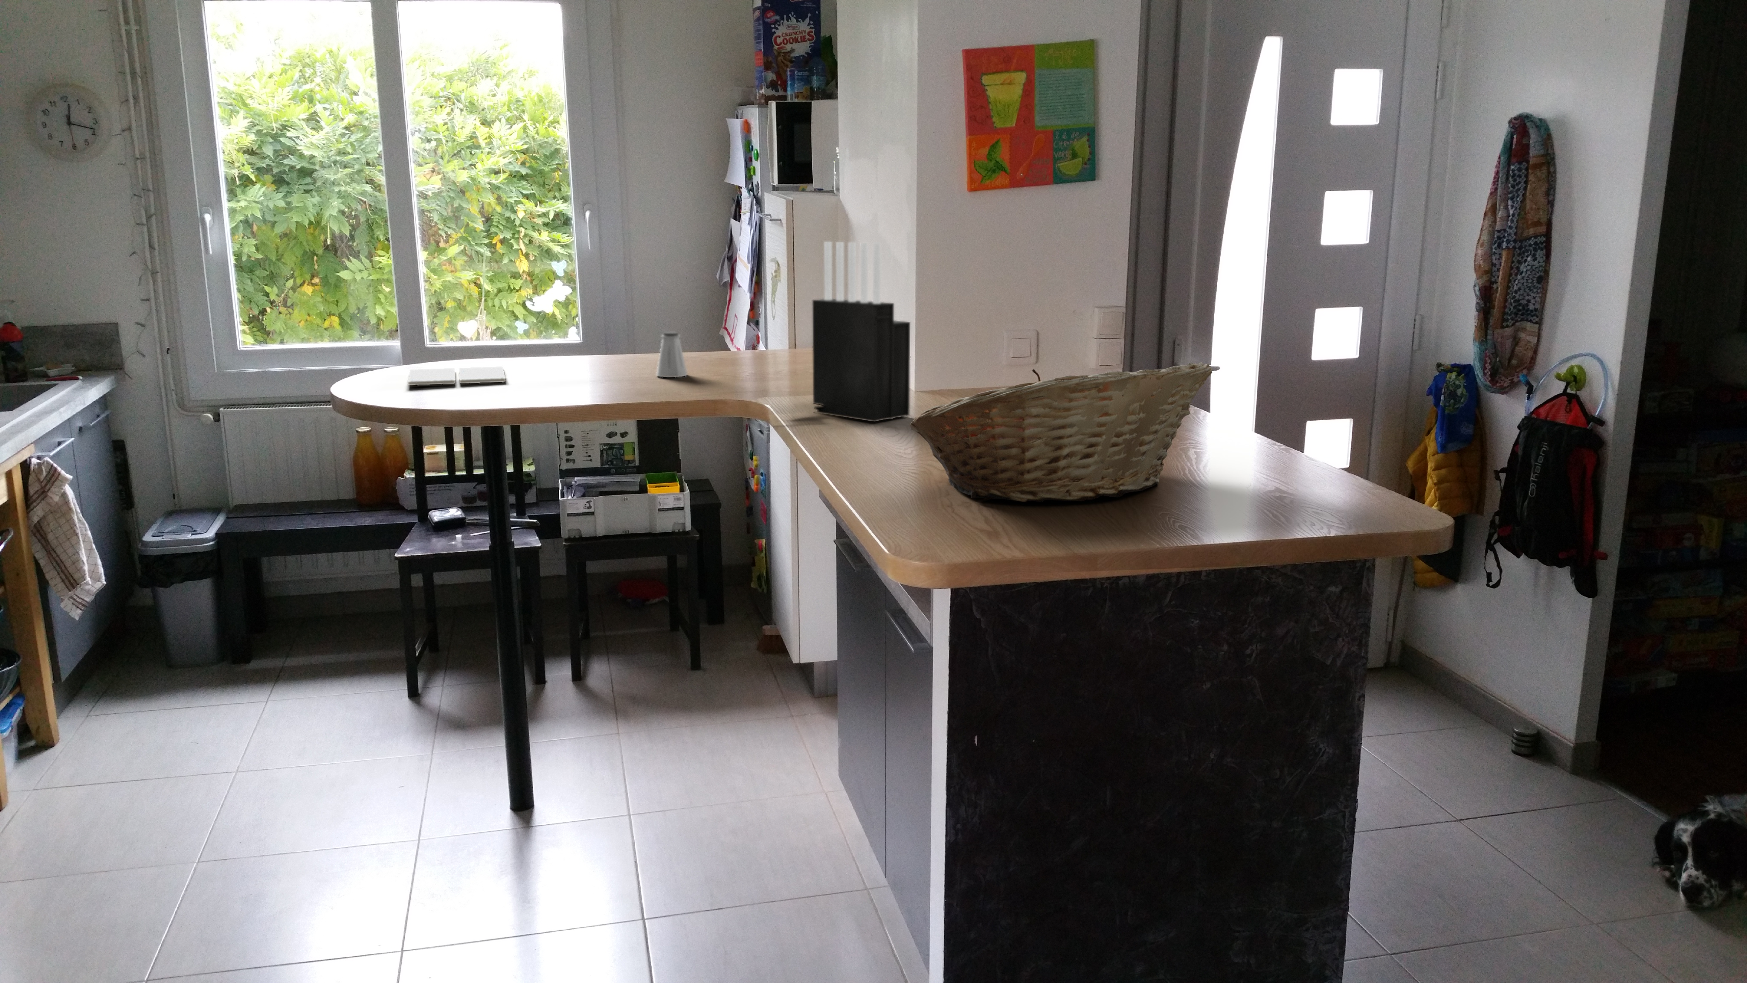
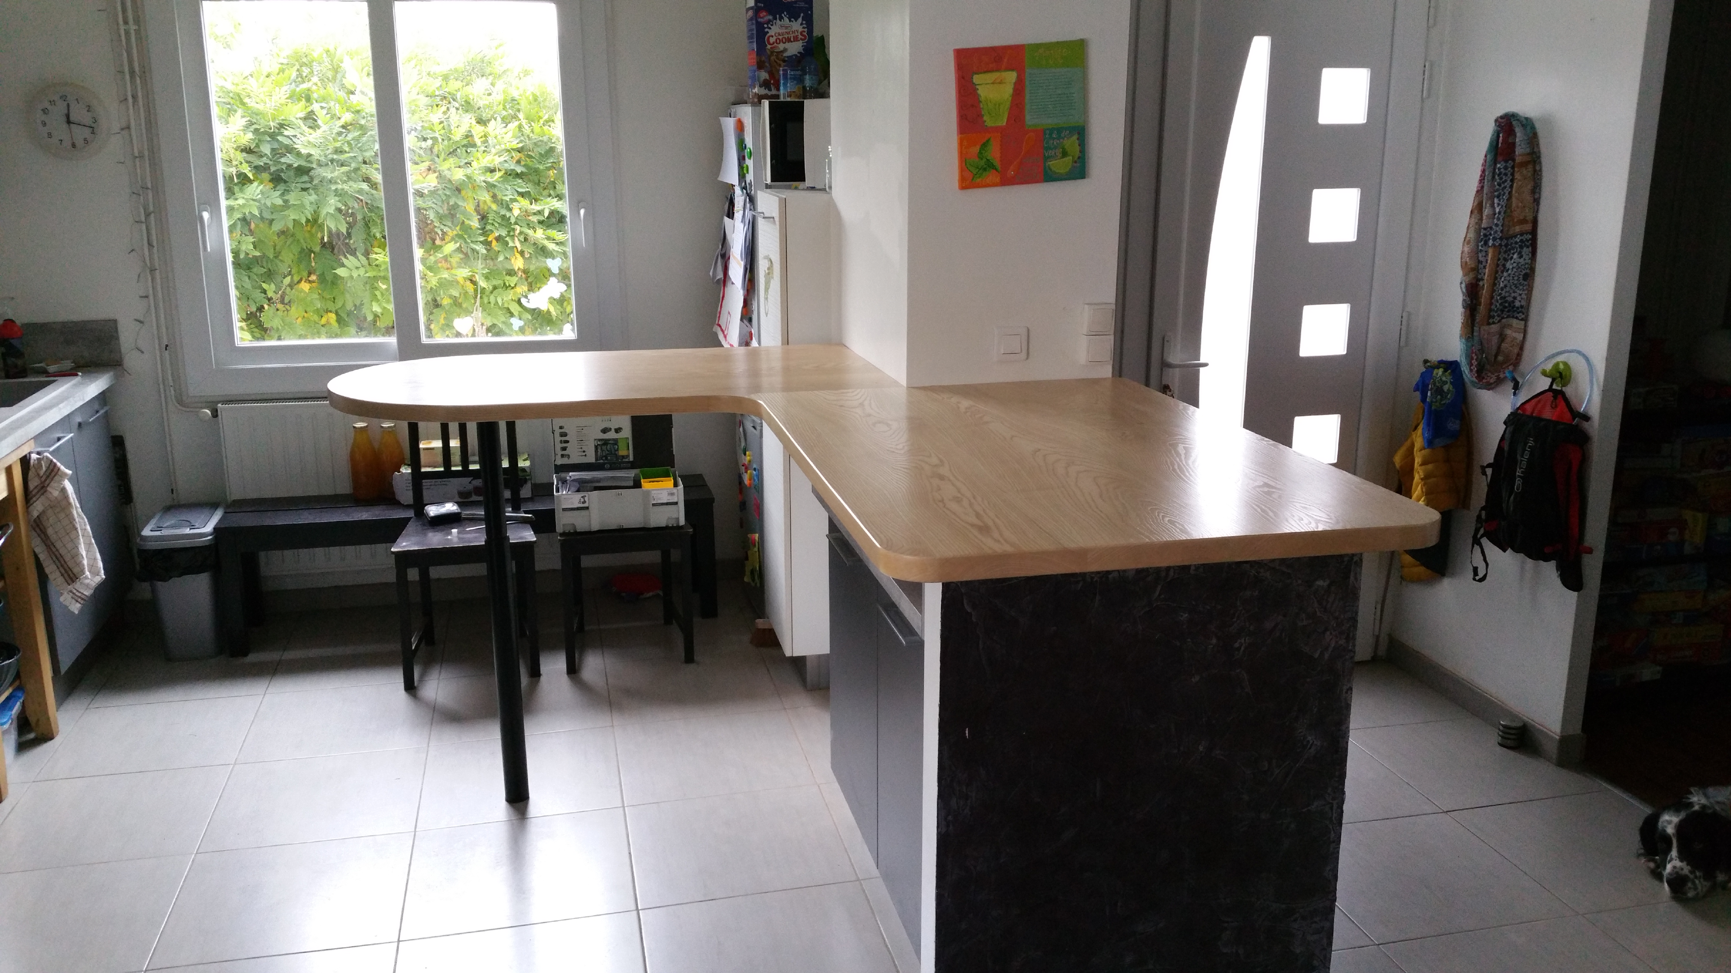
- drink coaster (458, 376)
- knife block (865, 329)
- saltshaker (671, 354)
- fruit basket (1063, 422)
